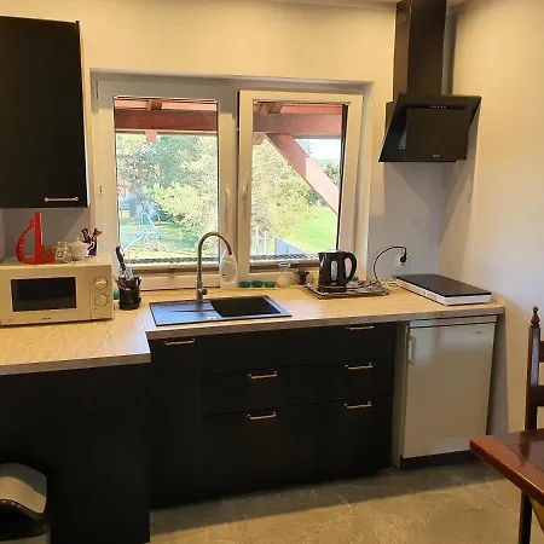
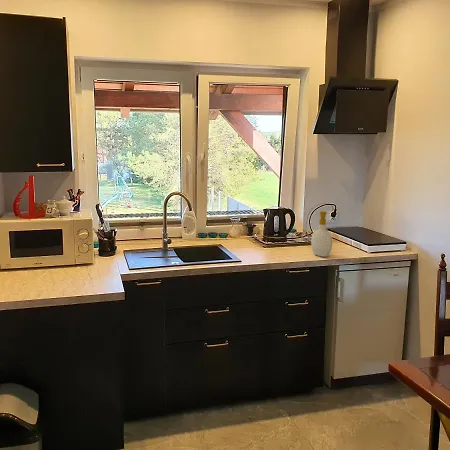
+ soap bottle (322, 233)
